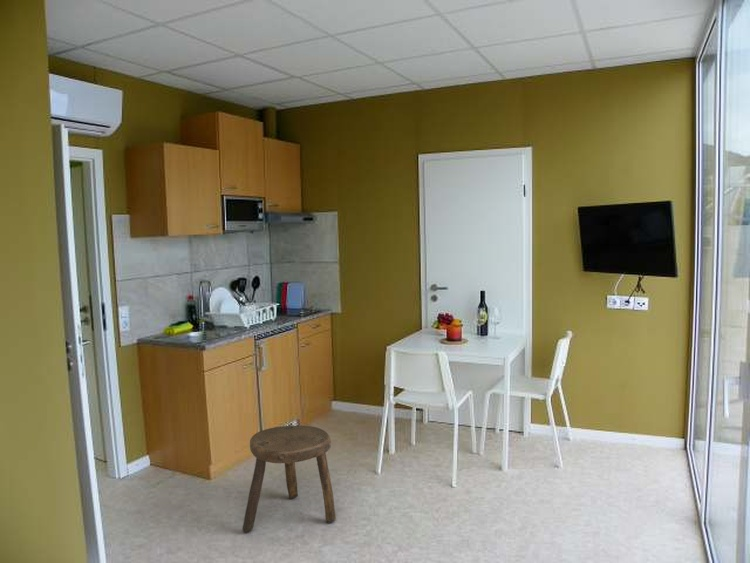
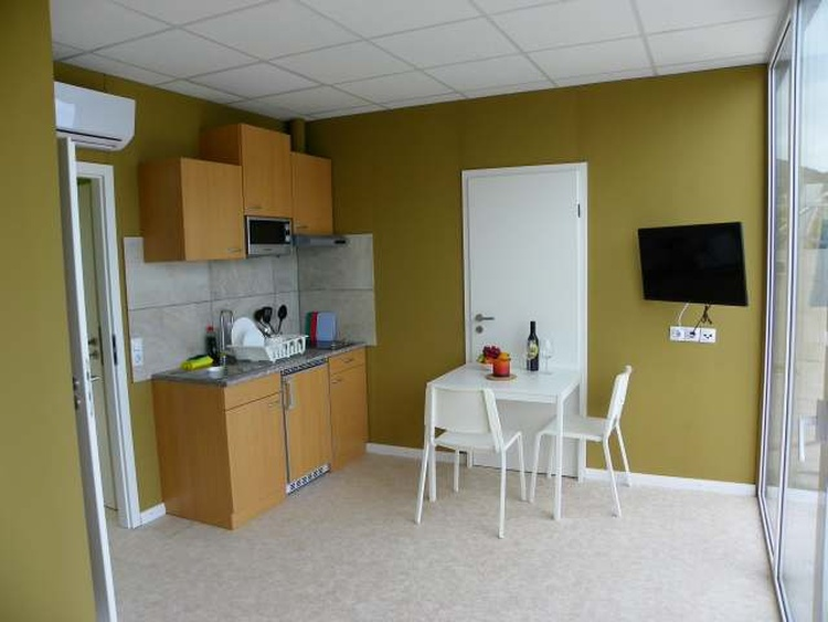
- stool (286, 477)
